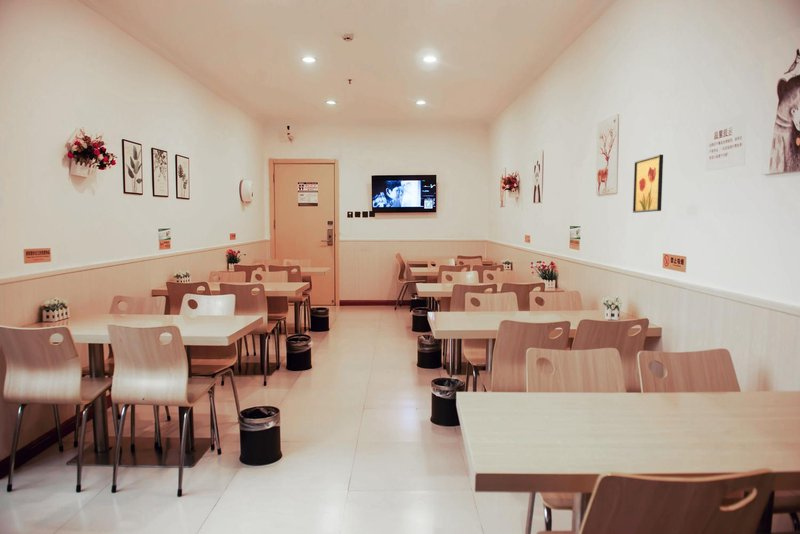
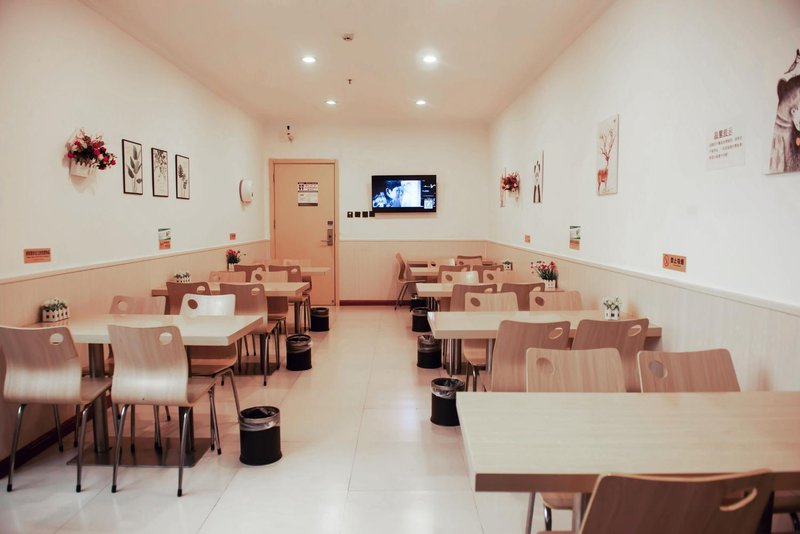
- wall art (648, 185)
